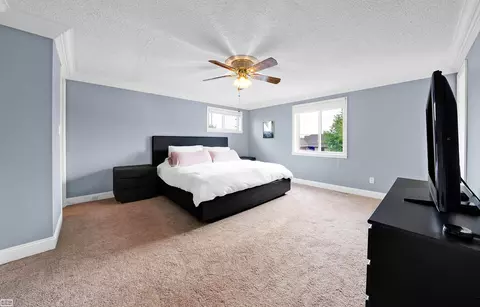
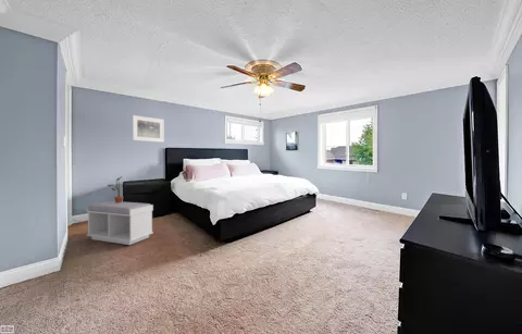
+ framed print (149, 128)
+ bench (120, 221)
+ potted plant (117, 189)
